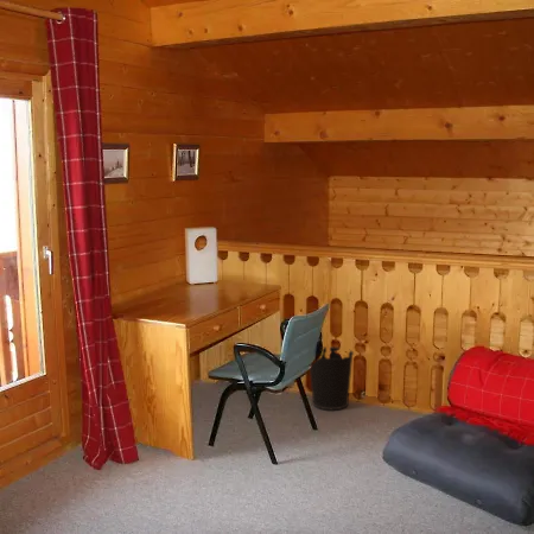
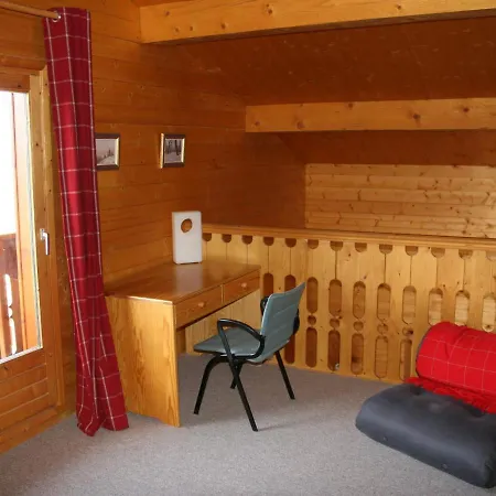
- wastebasket (330, 377)
